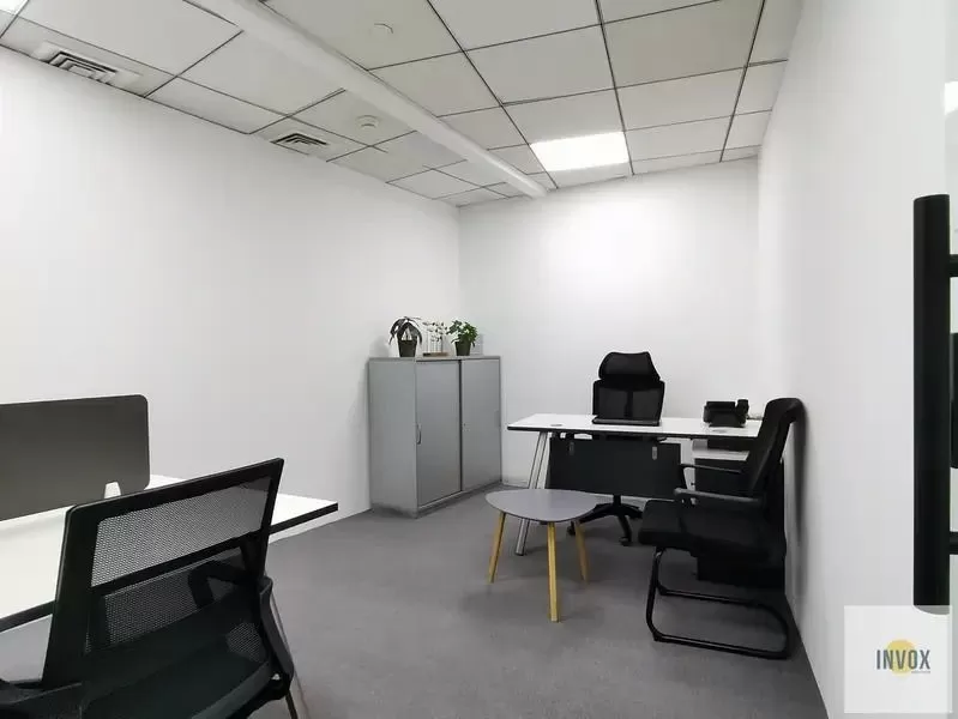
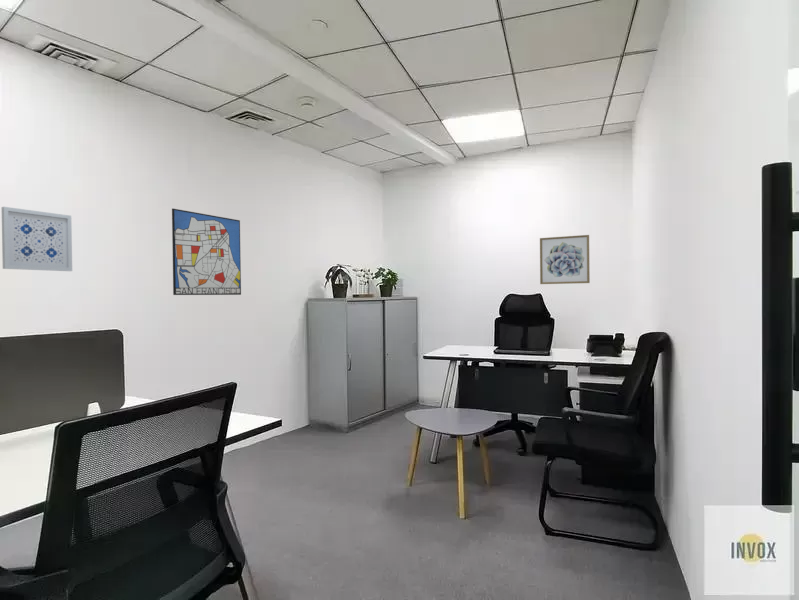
+ wall art (564, 260)
+ wall art (38, 240)
+ wall art (209, 254)
